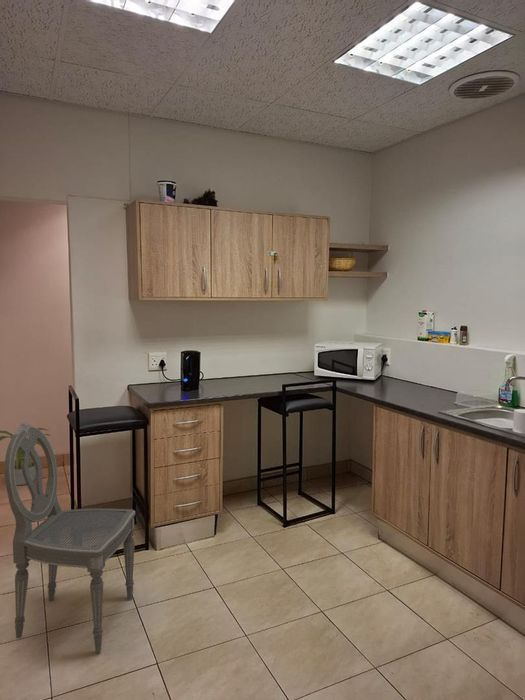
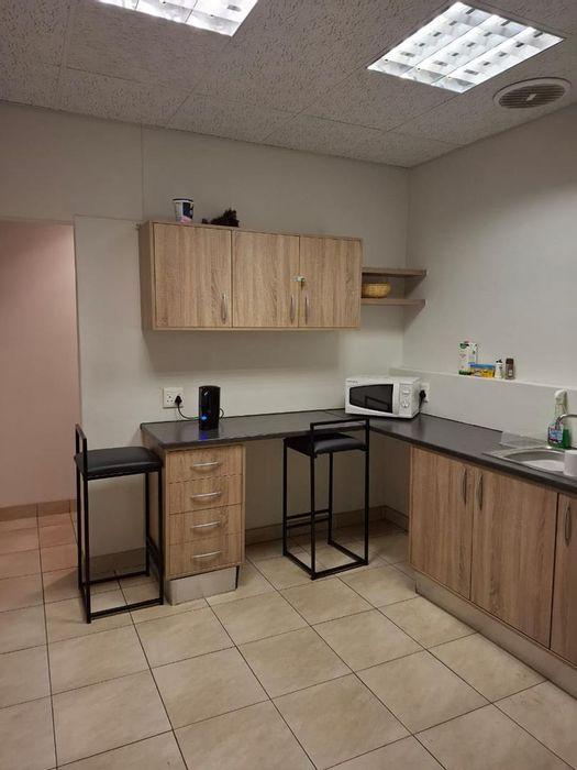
- dining chair (72, 523)
- potted plant (21, 455)
